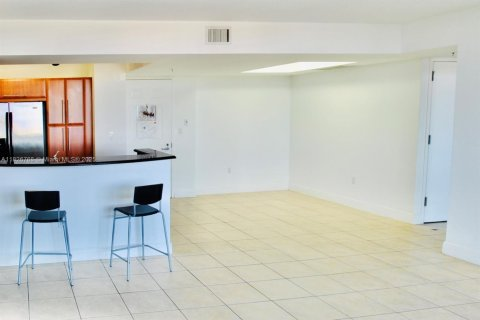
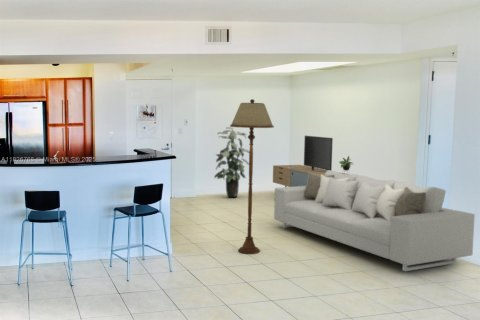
+ sofa (360, 210)
+ floor lamp (250, 176)
+ media console (314, 169)
+ indoor plant (230, 162)
